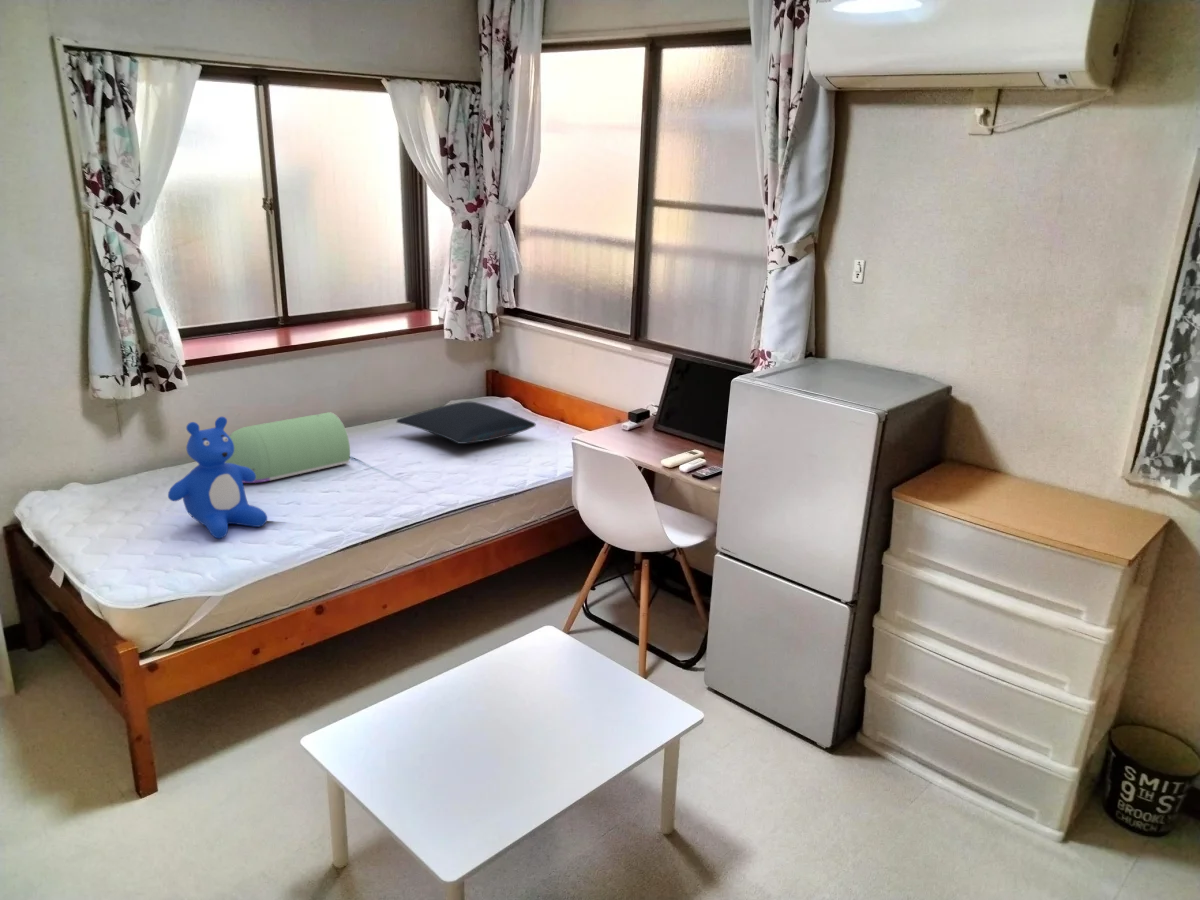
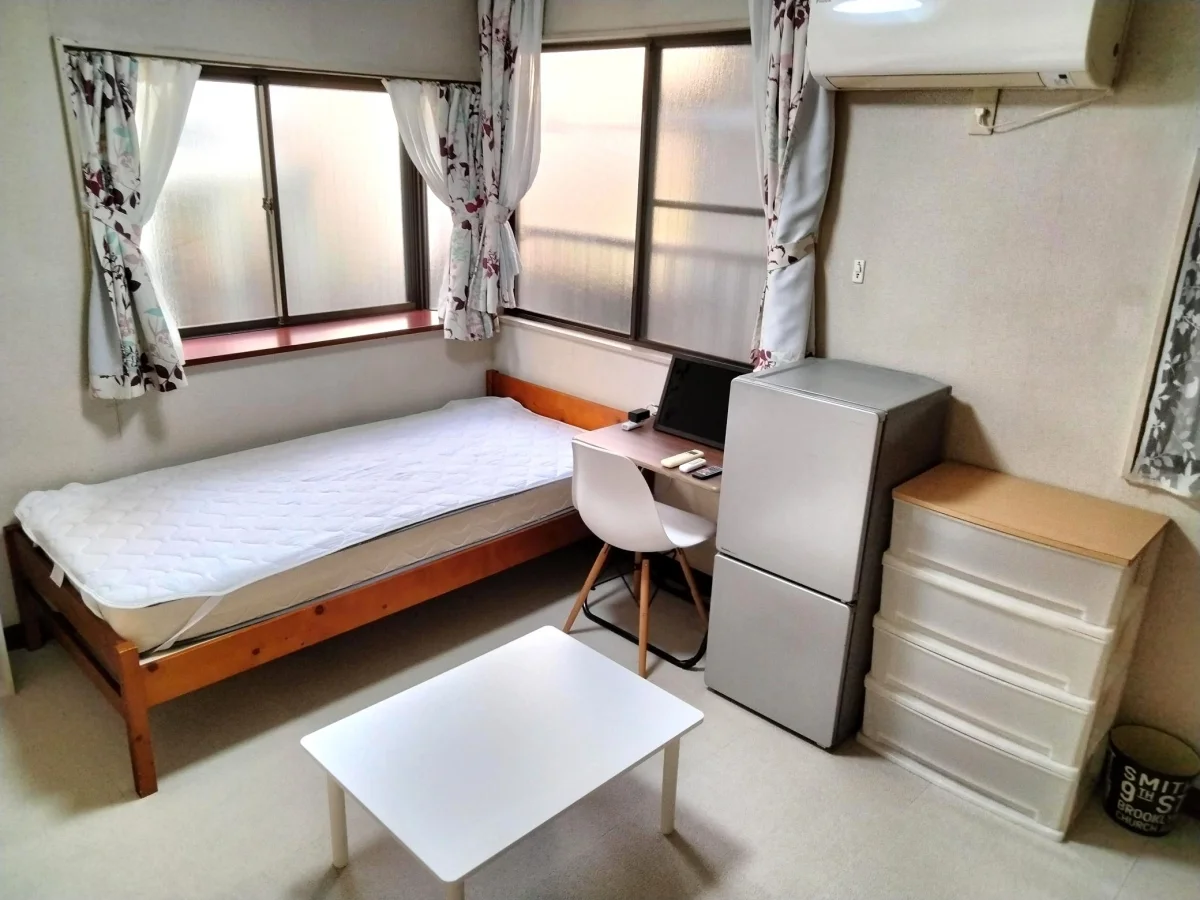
- pillow (466, 422)
- teddy bear (220, 475)
- gas cylinder (279, 445)
